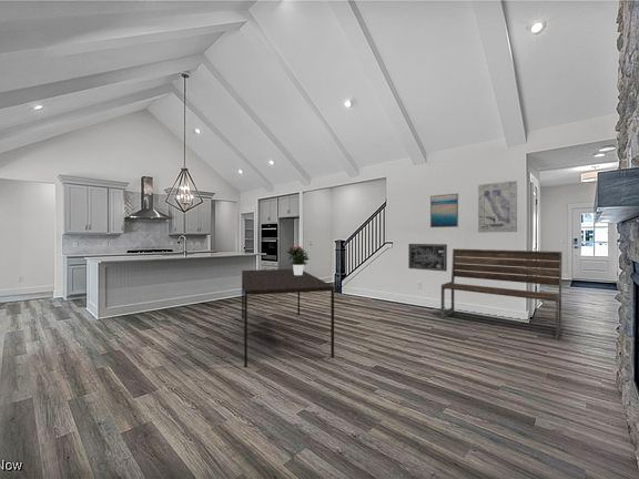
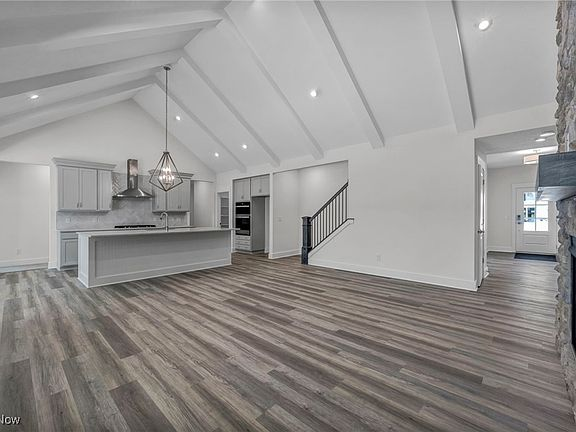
- wall art (496, 207)
- wall art (444, 211)
- bench (497, 288)
- dining table (277, 293)
- wall art (426, 256)
- potted flower (297, 259)
